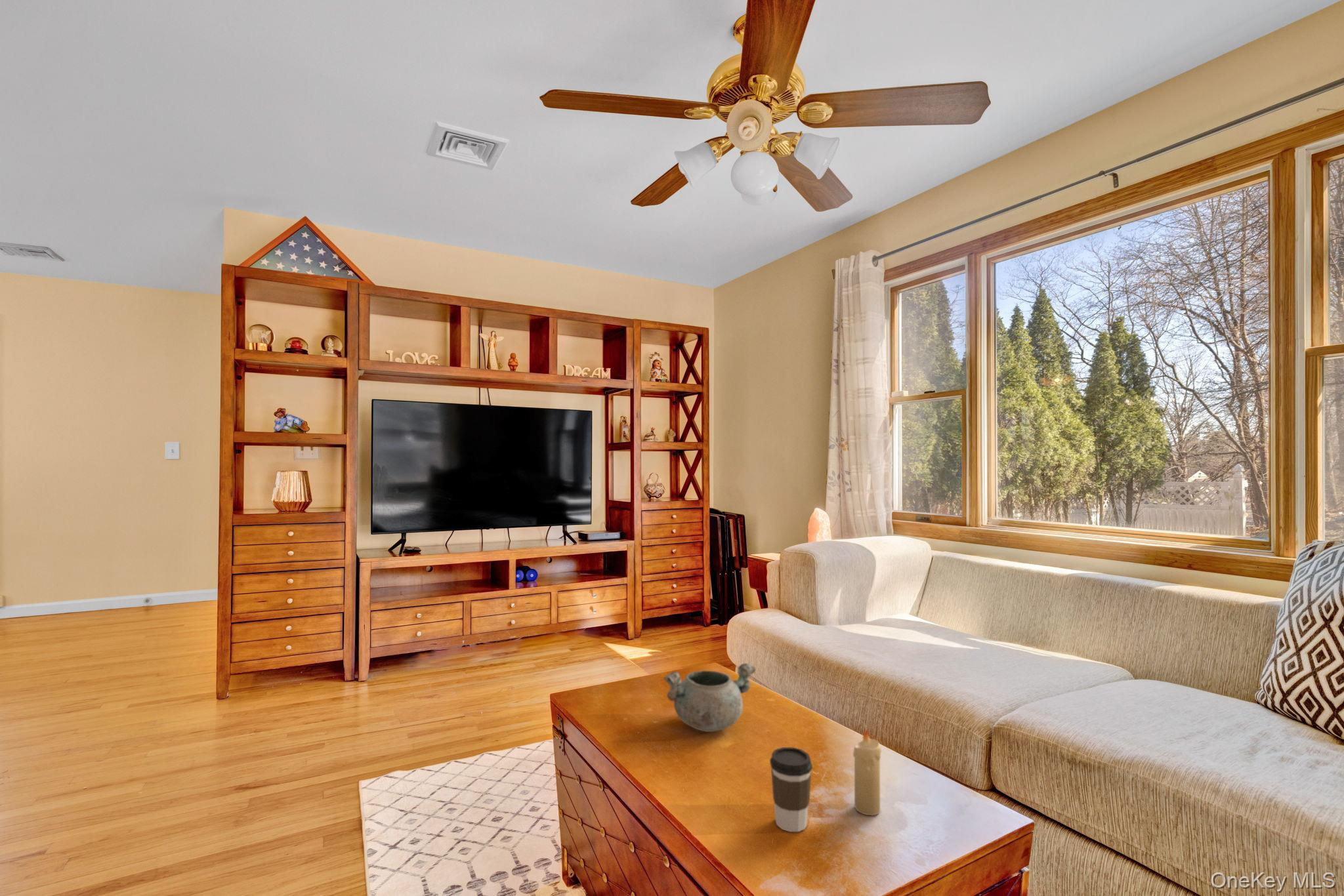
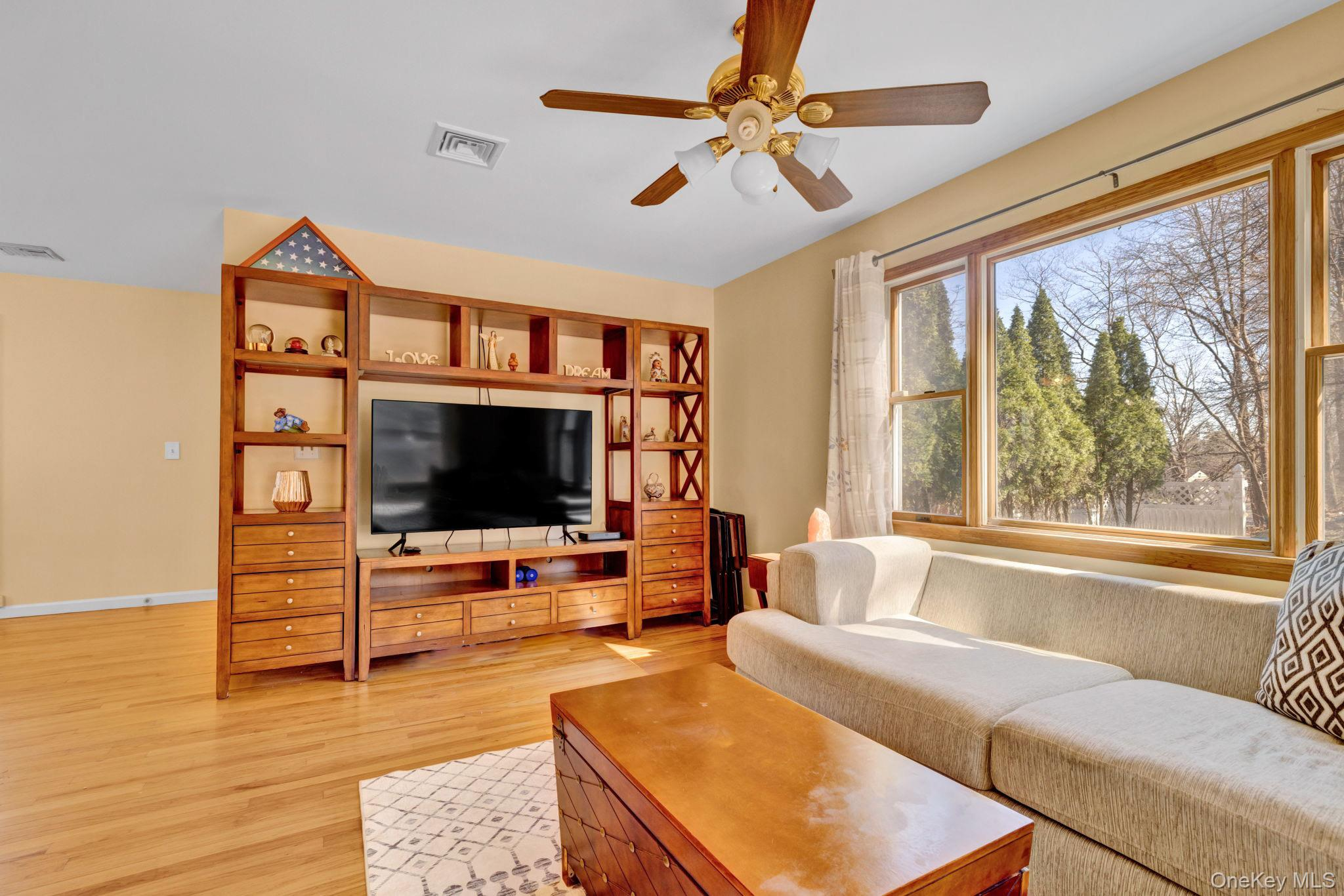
- coffee cup (791, 789)
- decorative bowl (709, 695)
- candle (867, 769)
